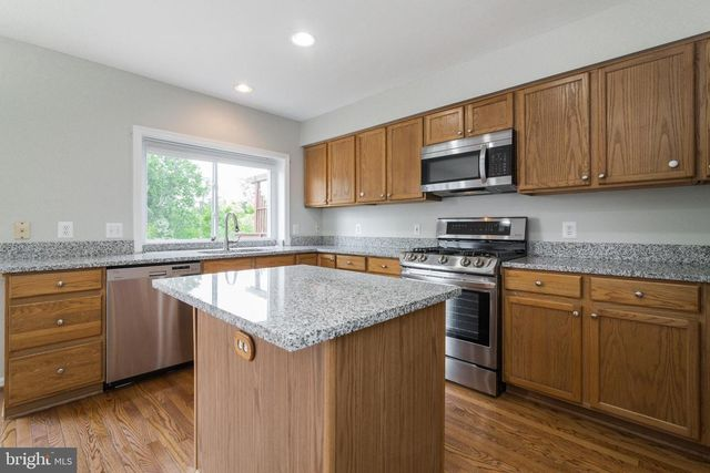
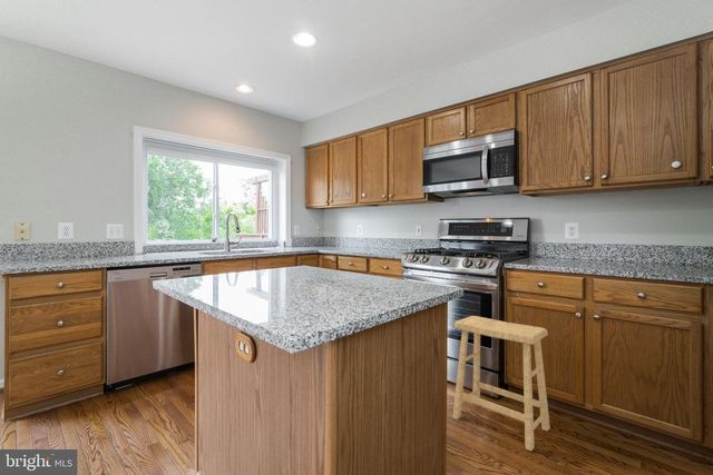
+ stool (496, 387)
